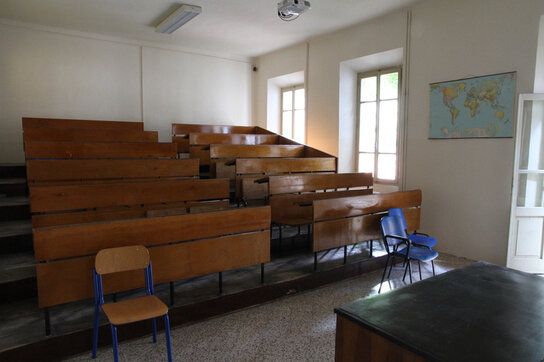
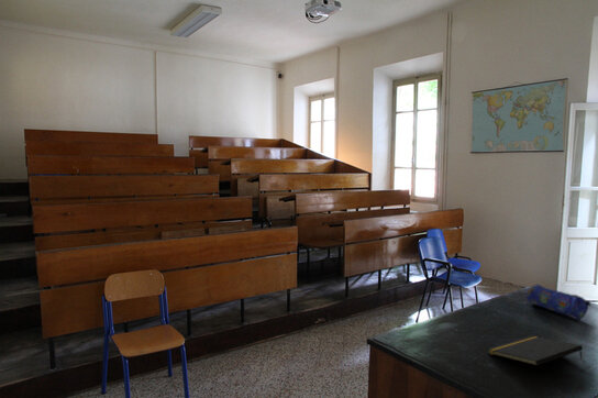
+ notepad (533, 349)
+ pencil case (556, 300)
